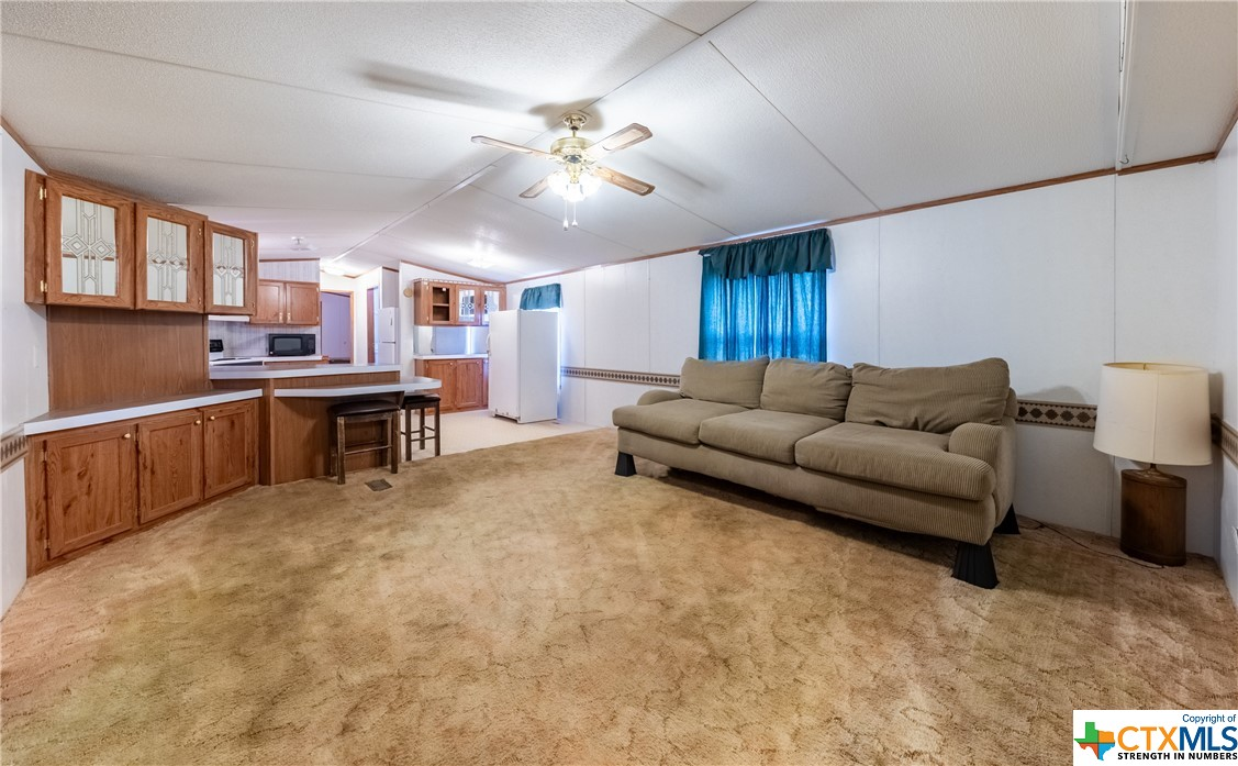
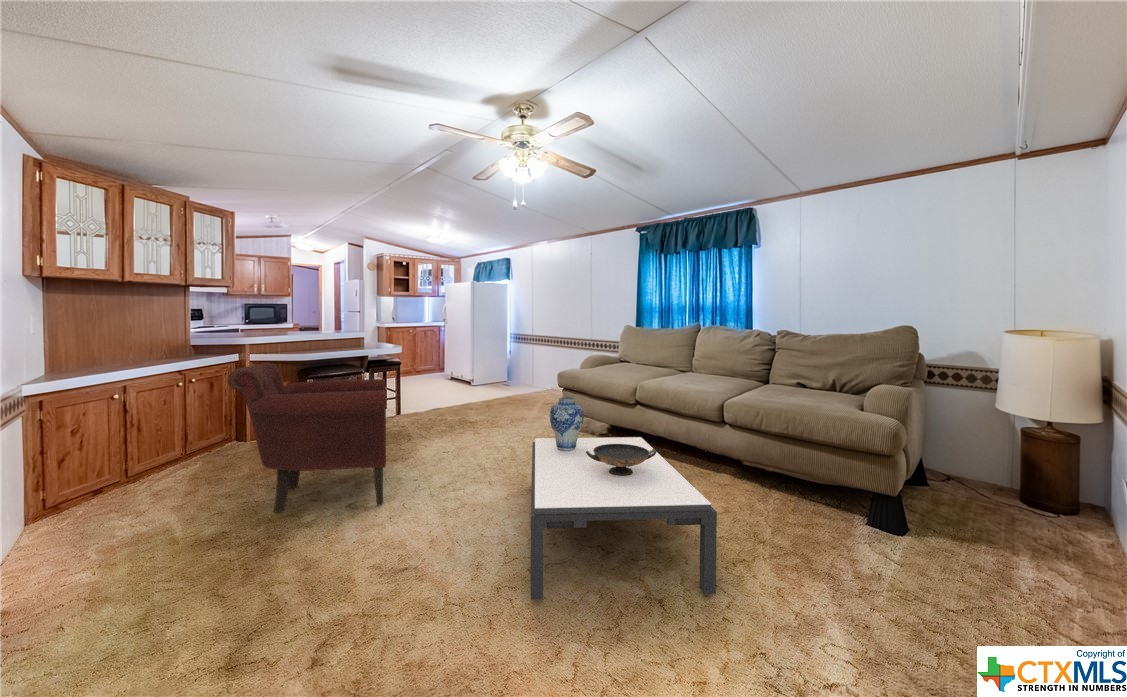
+ leather (316, 429)
+ coffee table (601, 496)
+ decorative bowl (621, 460)
+ vase (566, 423)
